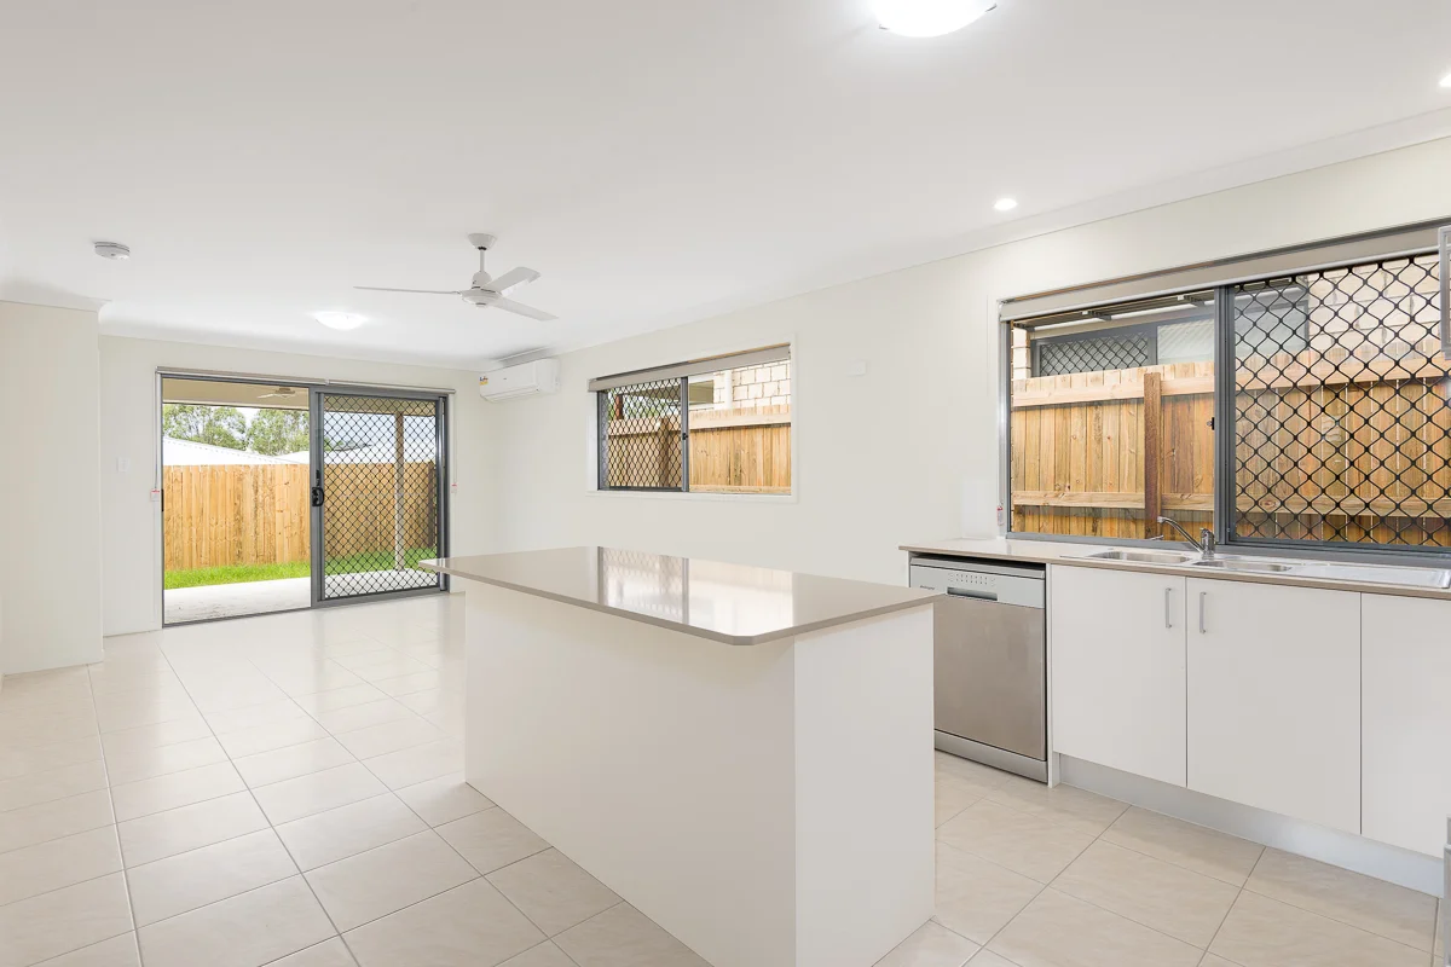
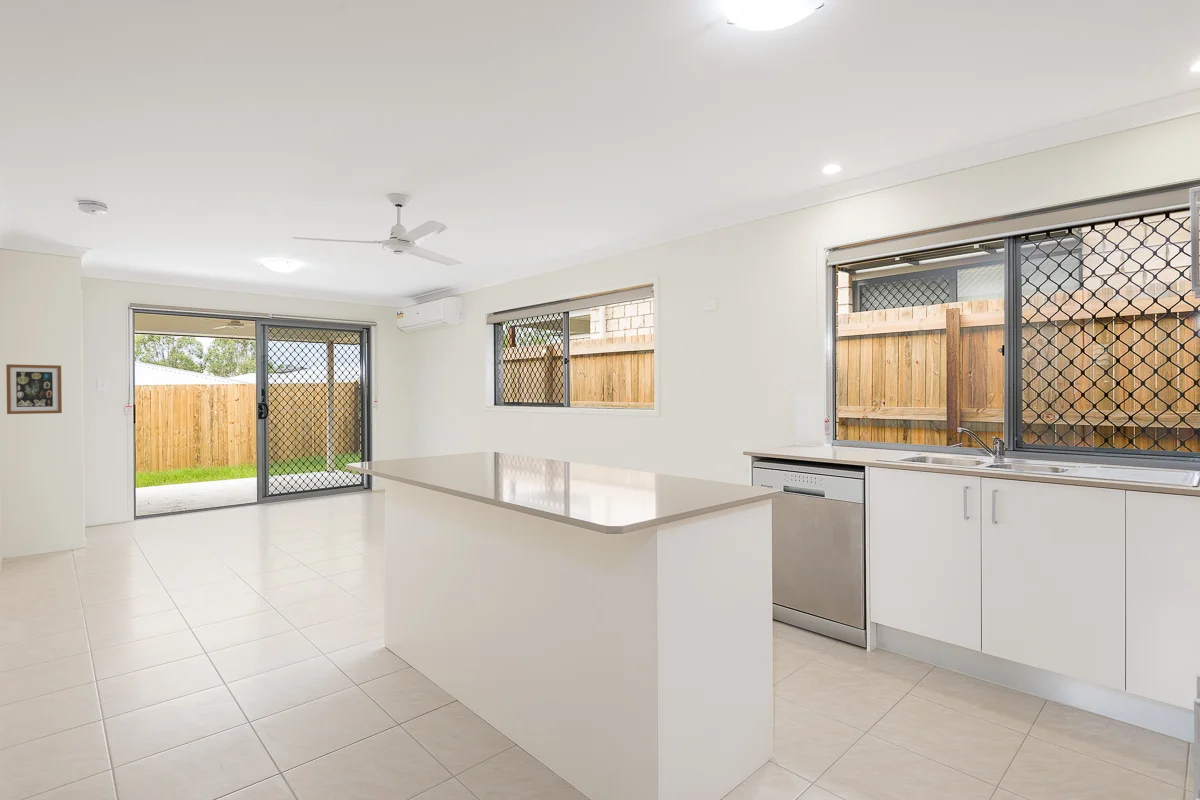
+ wall art (34, 389)
